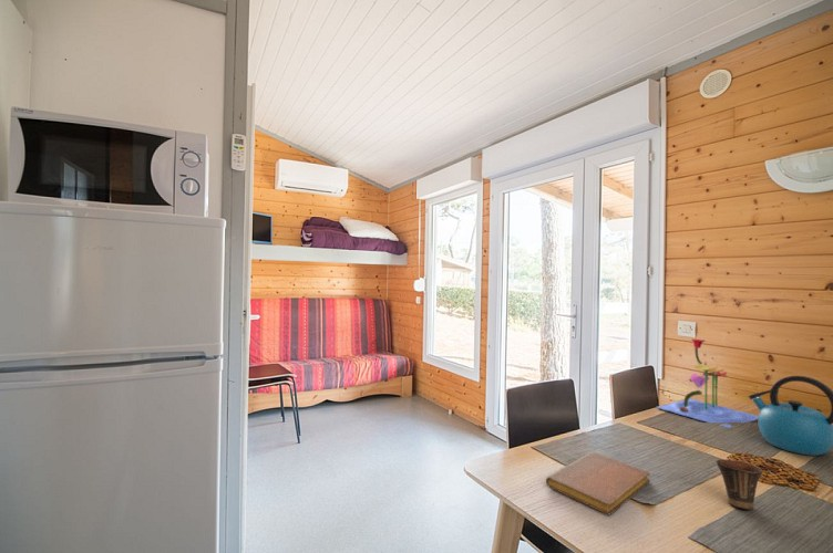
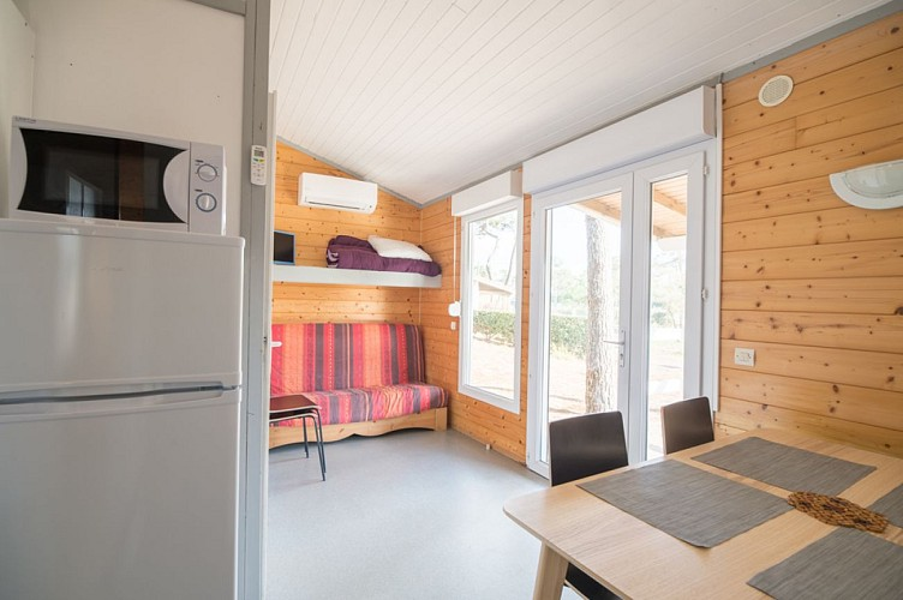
- kettle (790, 410)
- notebook (598, 478)
- cup (738, 482)
- flower (709, 375)
